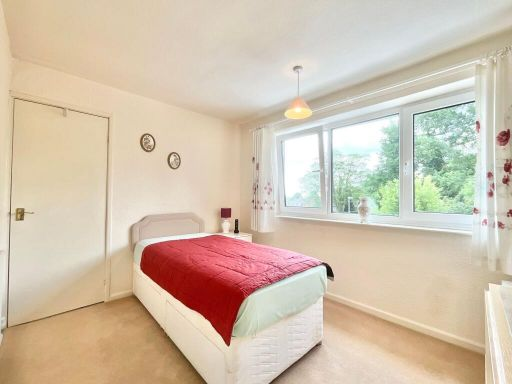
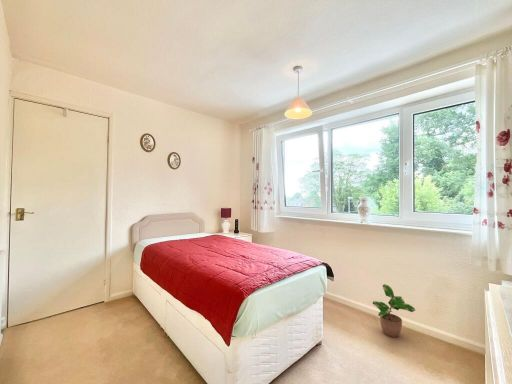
+ potted plant (391, 311)
